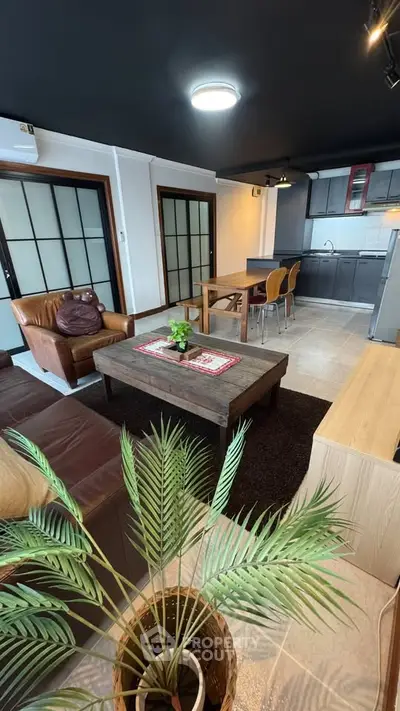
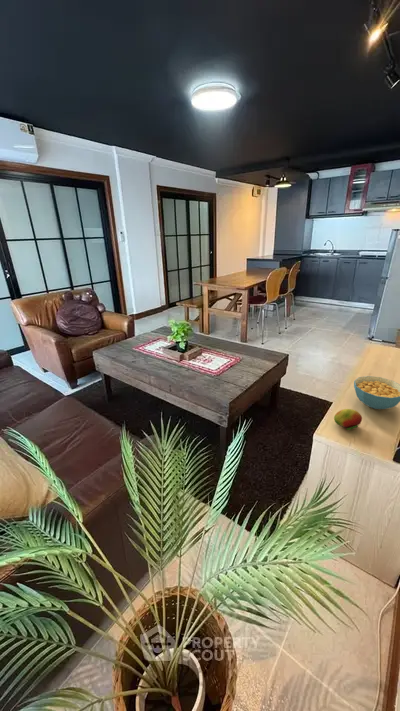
+ fruit (347, 418)
+ cereal bowl (376, 395)
